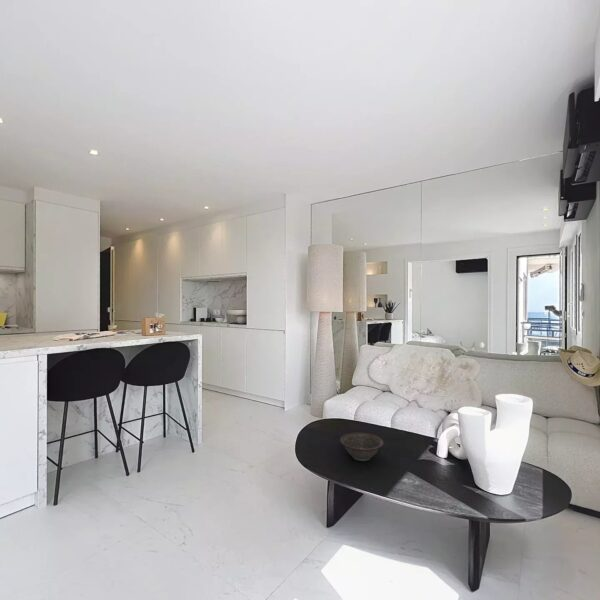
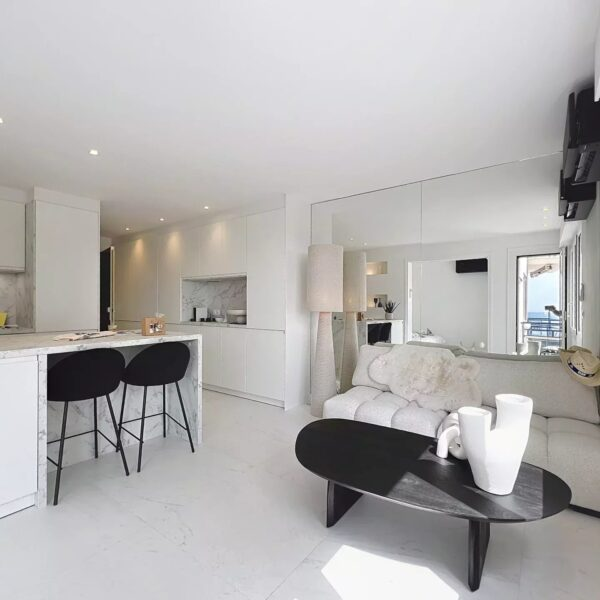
- decorative bowl (361, 448)
